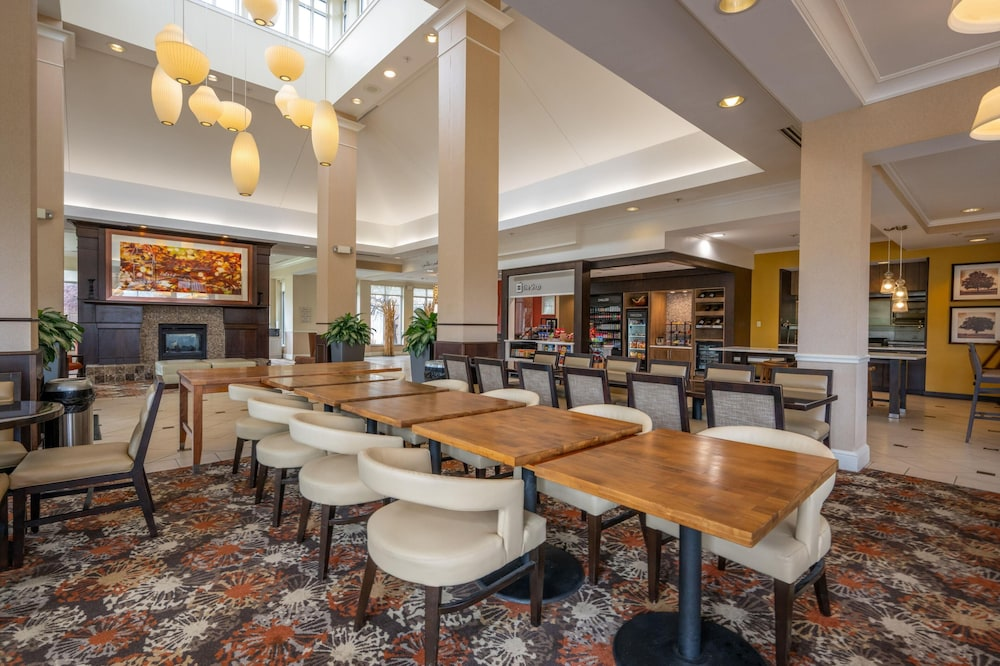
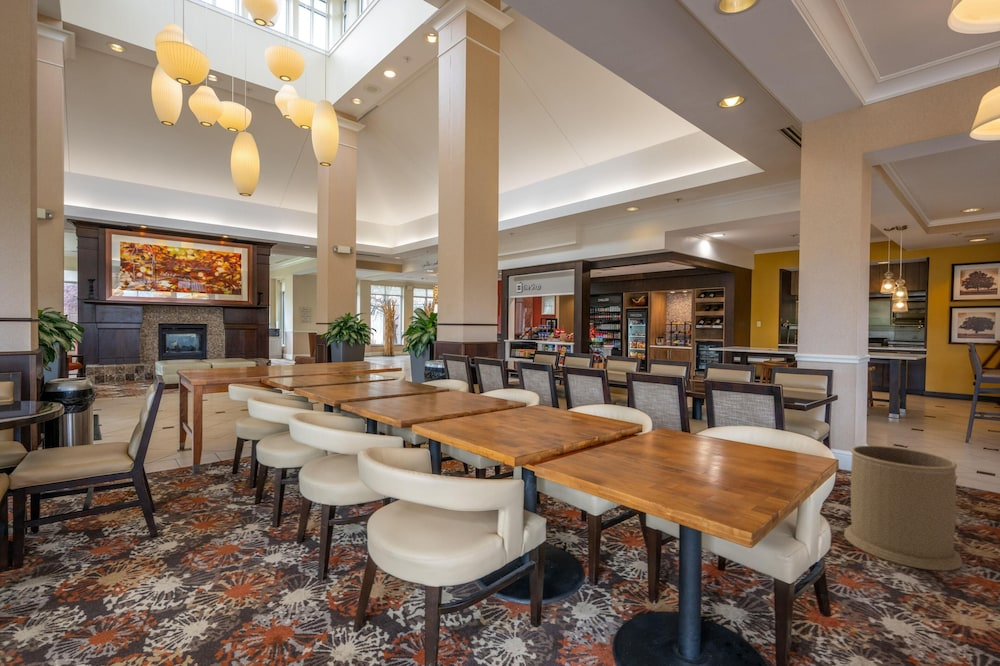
+ trash can (900, 501)
